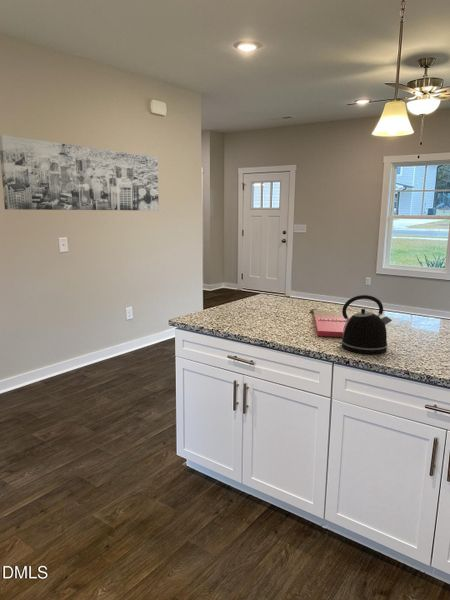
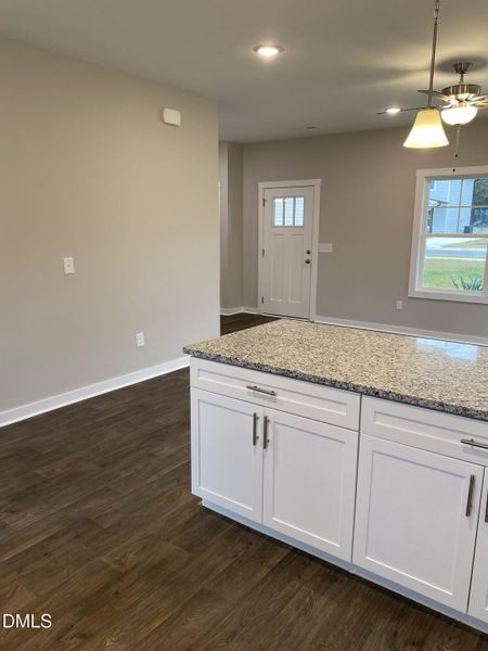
- kettle (365, 321)
- cutting board (332, 320)
- wall art (92, 179)
